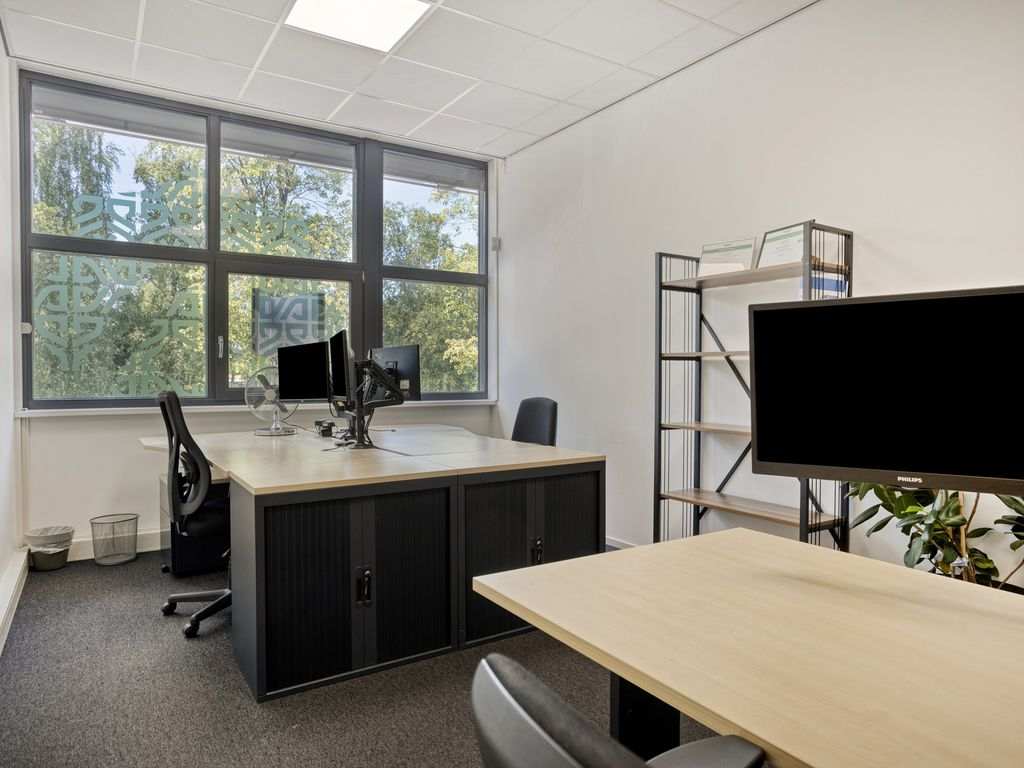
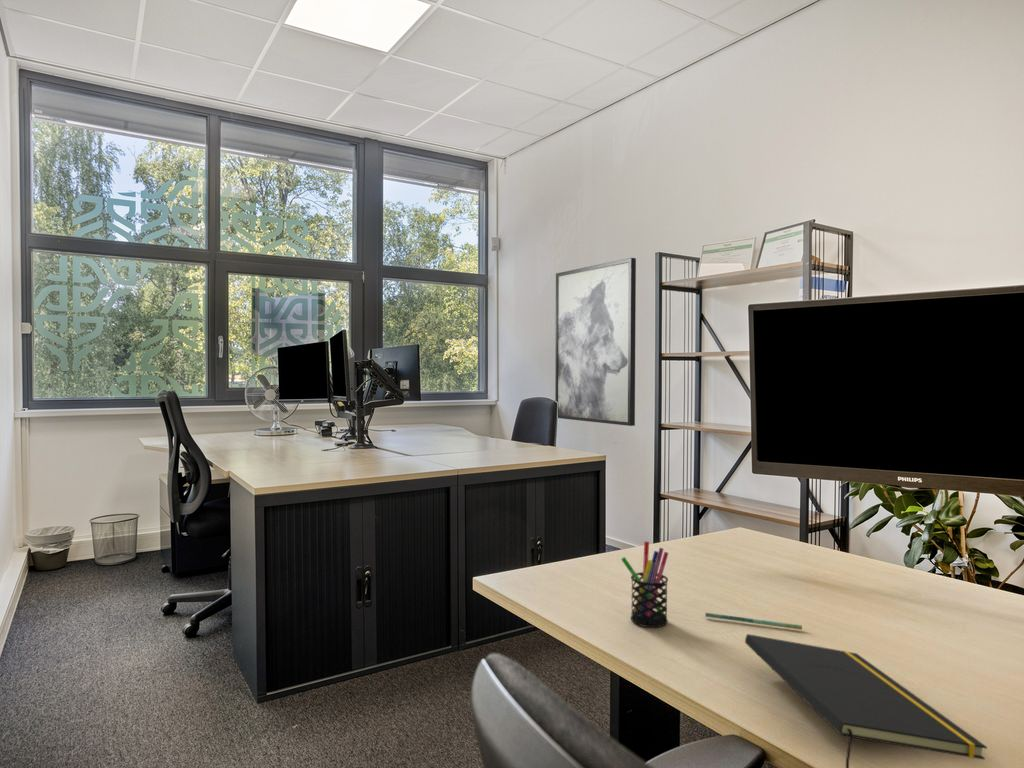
+ wall art (592, 344)
+ pen (752, 620)
+ pen holder (644, 582)
+ notepad (849, 688)
